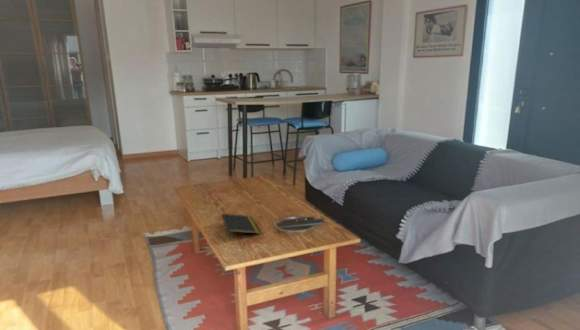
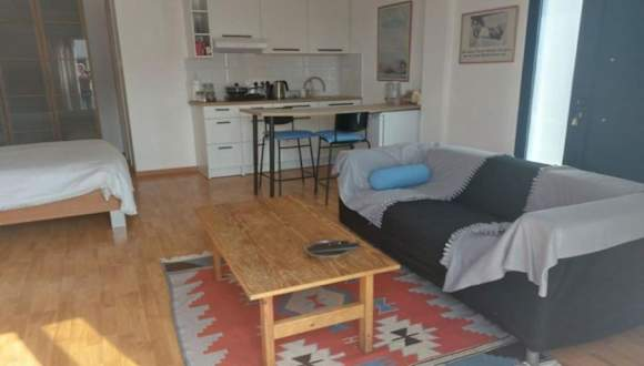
- notepad (240, 223)
